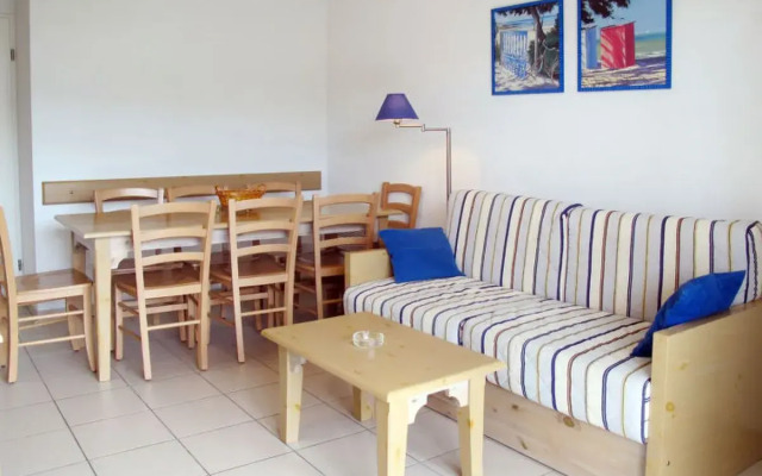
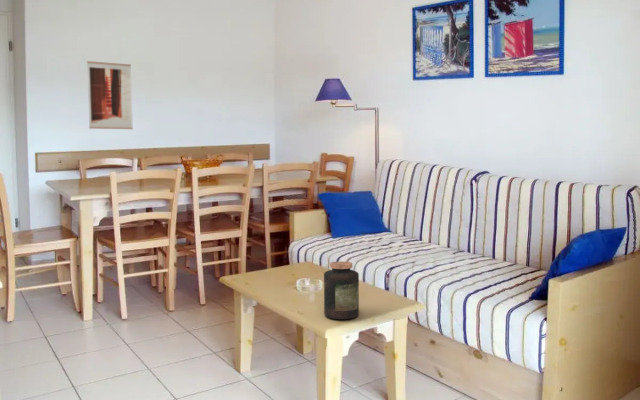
+ wall art (110, 96)
+ jar (341, 289)
